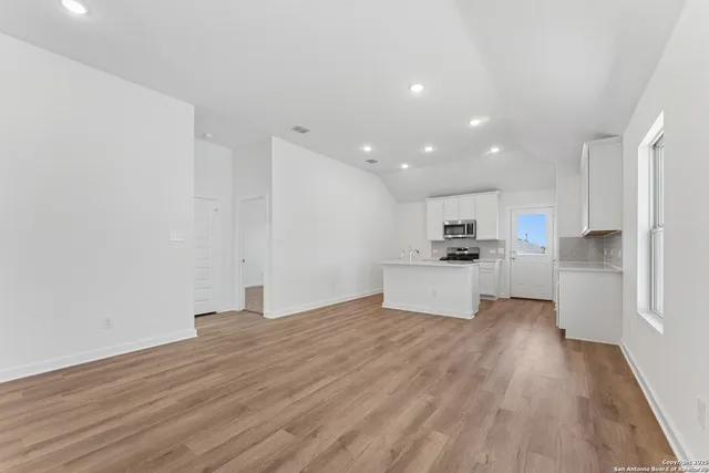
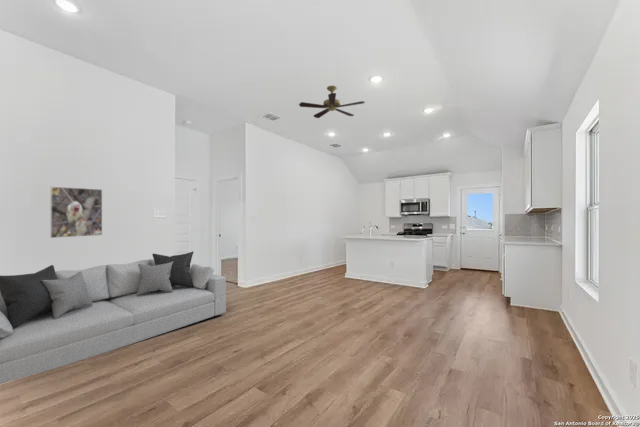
+ ceiling fan (331, 97)
+ sofa (115, 296)
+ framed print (77, 212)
